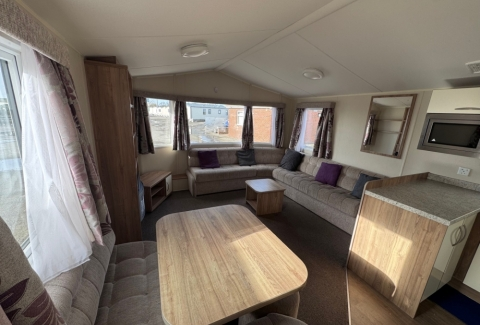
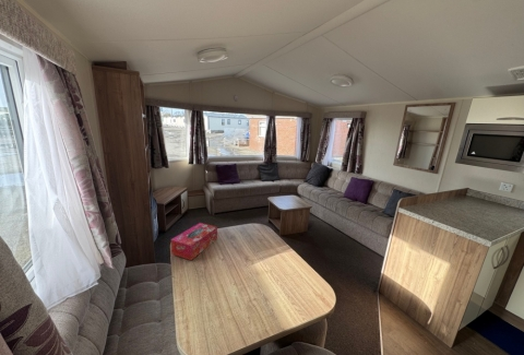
+ tissue box (195, 239)
